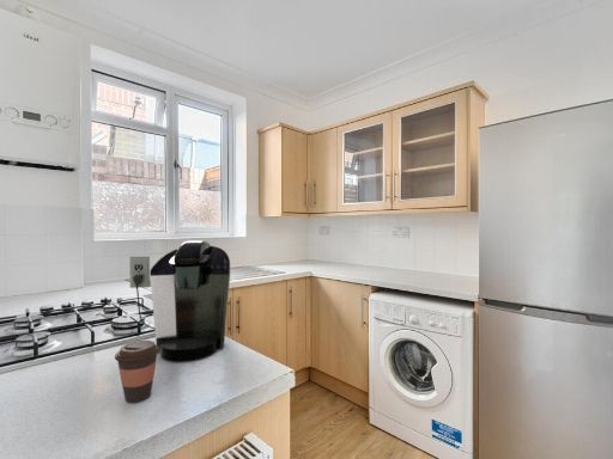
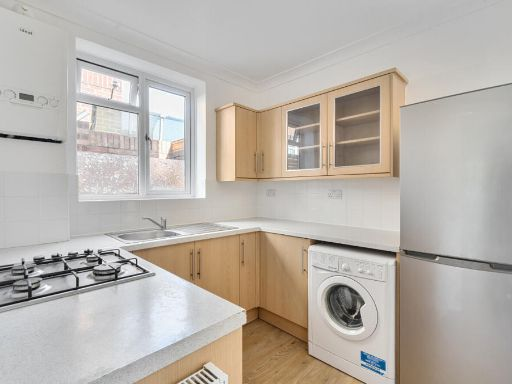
- coffee cup (138, 371)
- coffee maker (172, 293)
